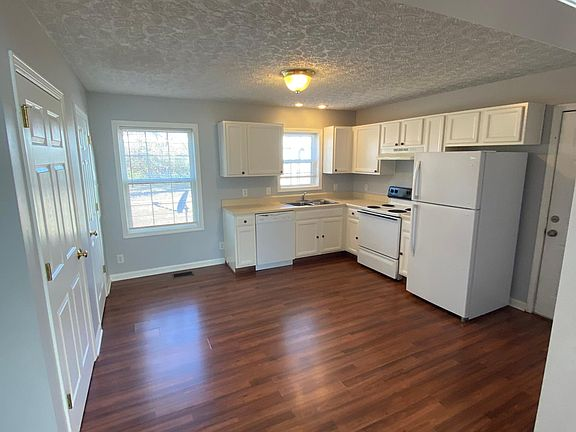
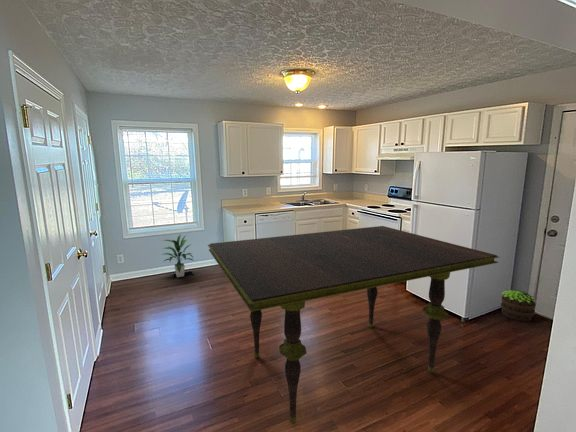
+ dining table (337, 294)
+ potted plant (517, 303)
+ indoor plant (178, 255)
